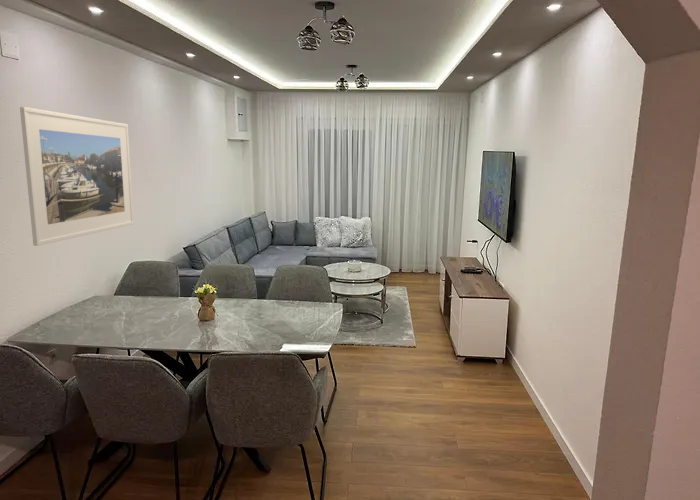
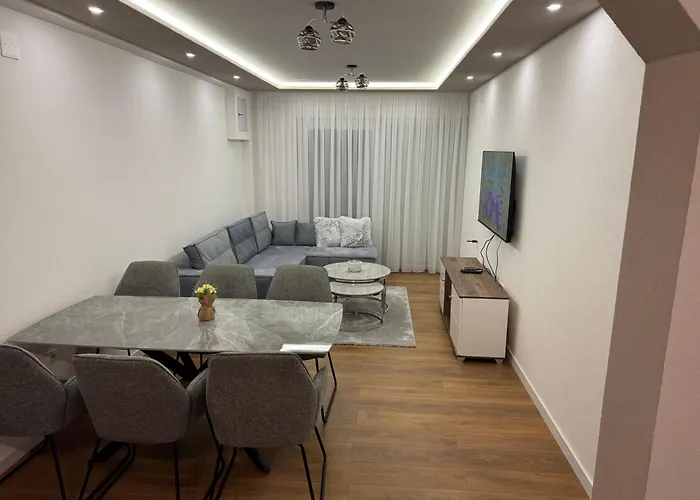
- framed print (87, 176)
